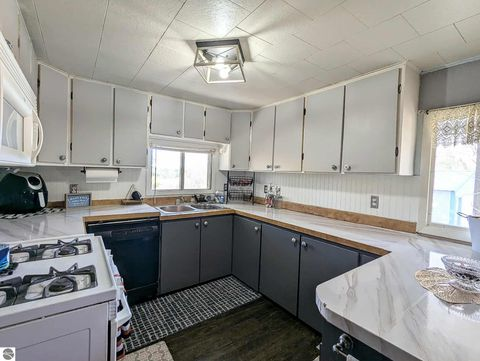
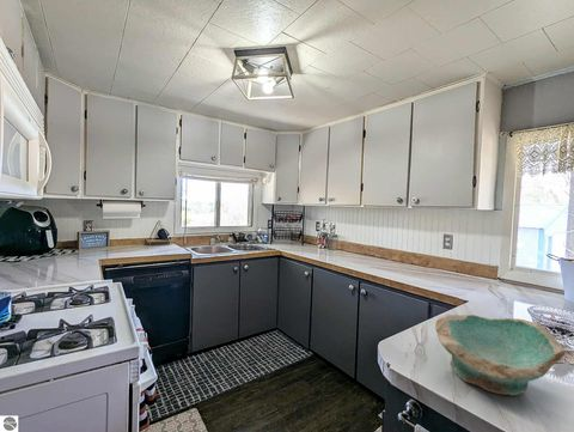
+ bowl (490, 349)
